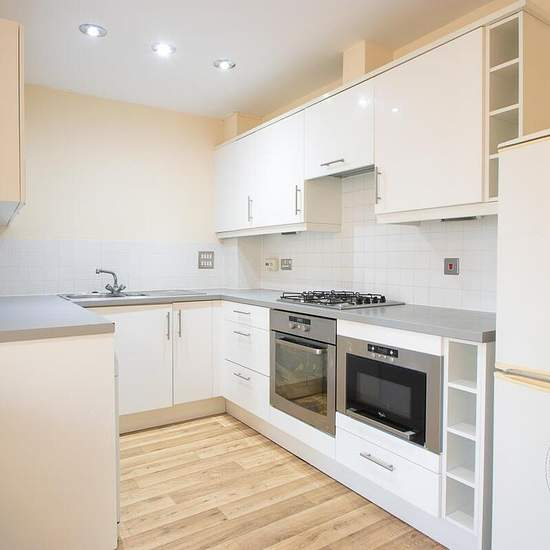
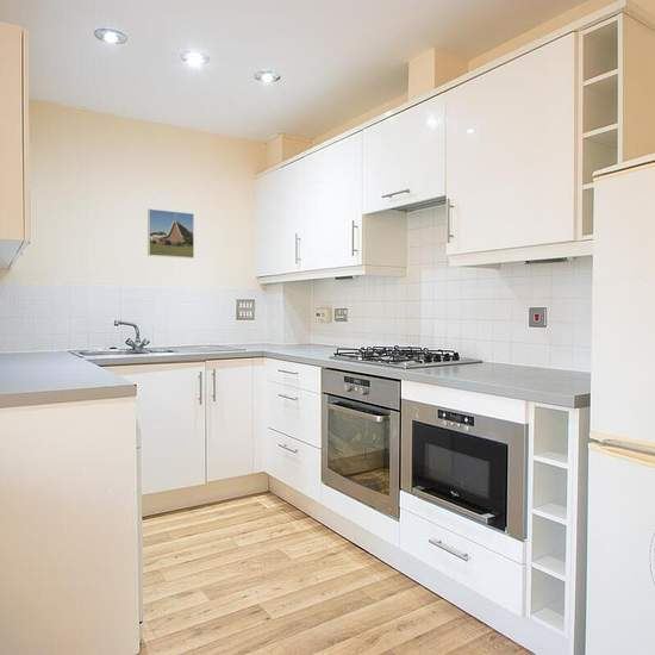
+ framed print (170, 233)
